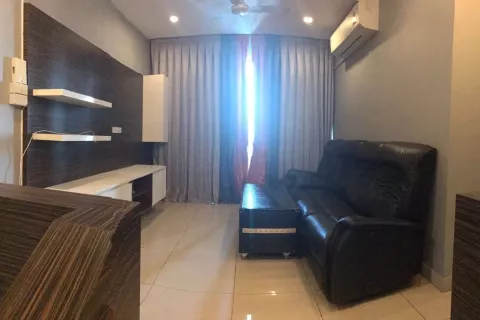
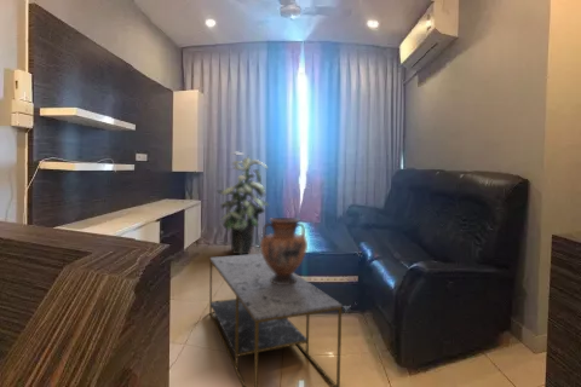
+ indoor plant (241, 203)
+ vase (283, 249)
+ coffee table (260, 310)
